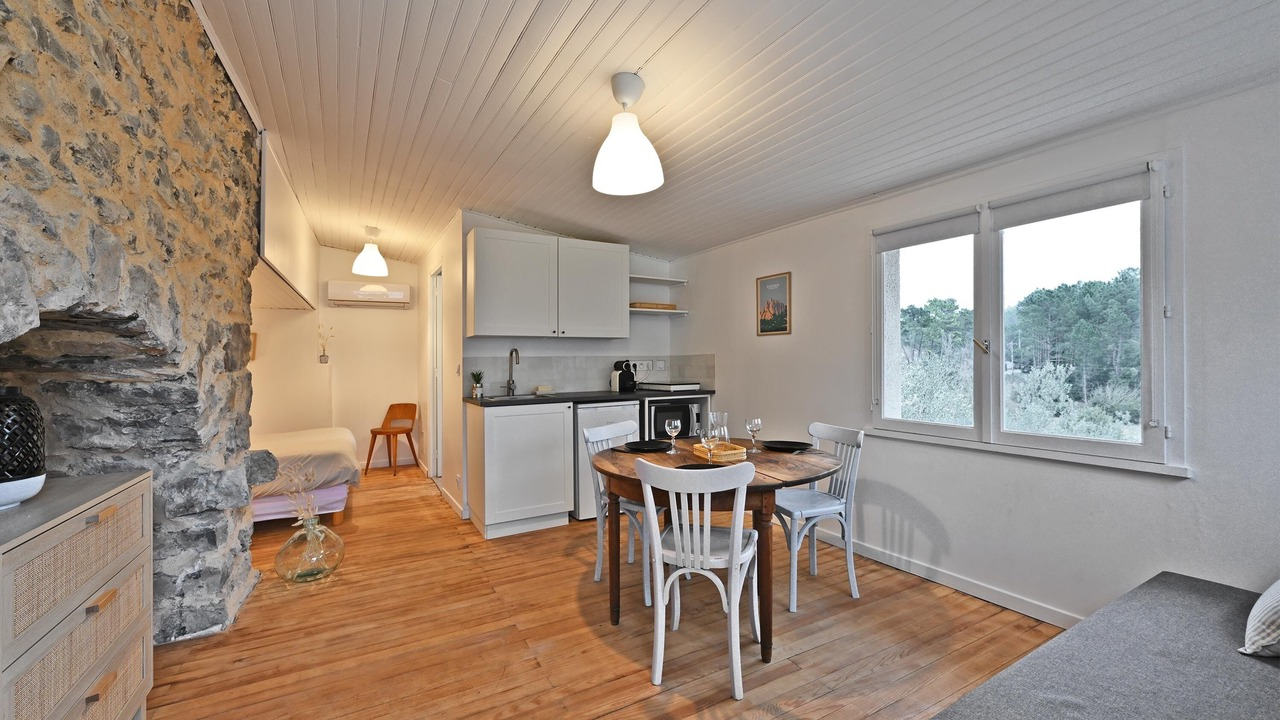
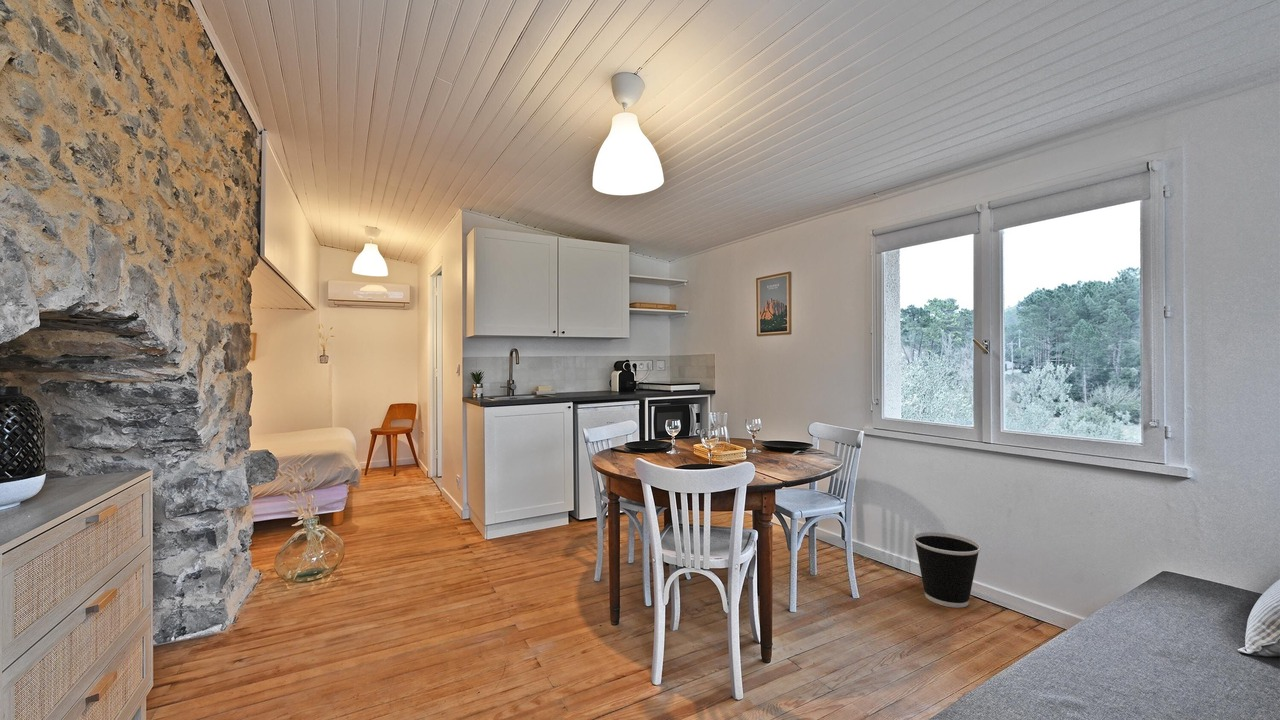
+ wastebasket (946, 570)
